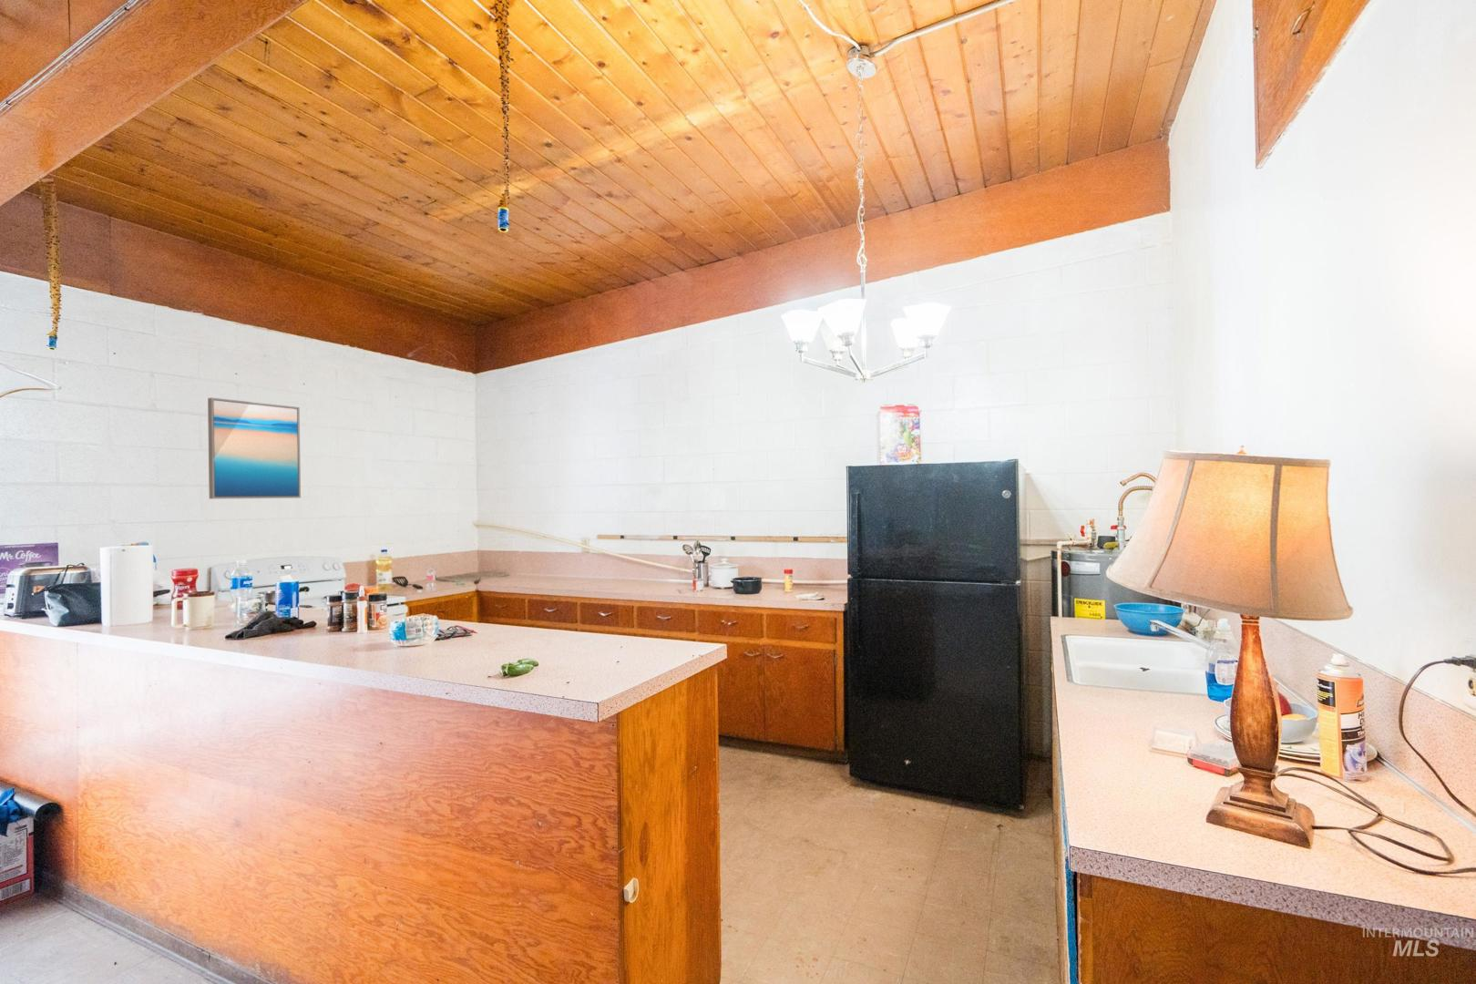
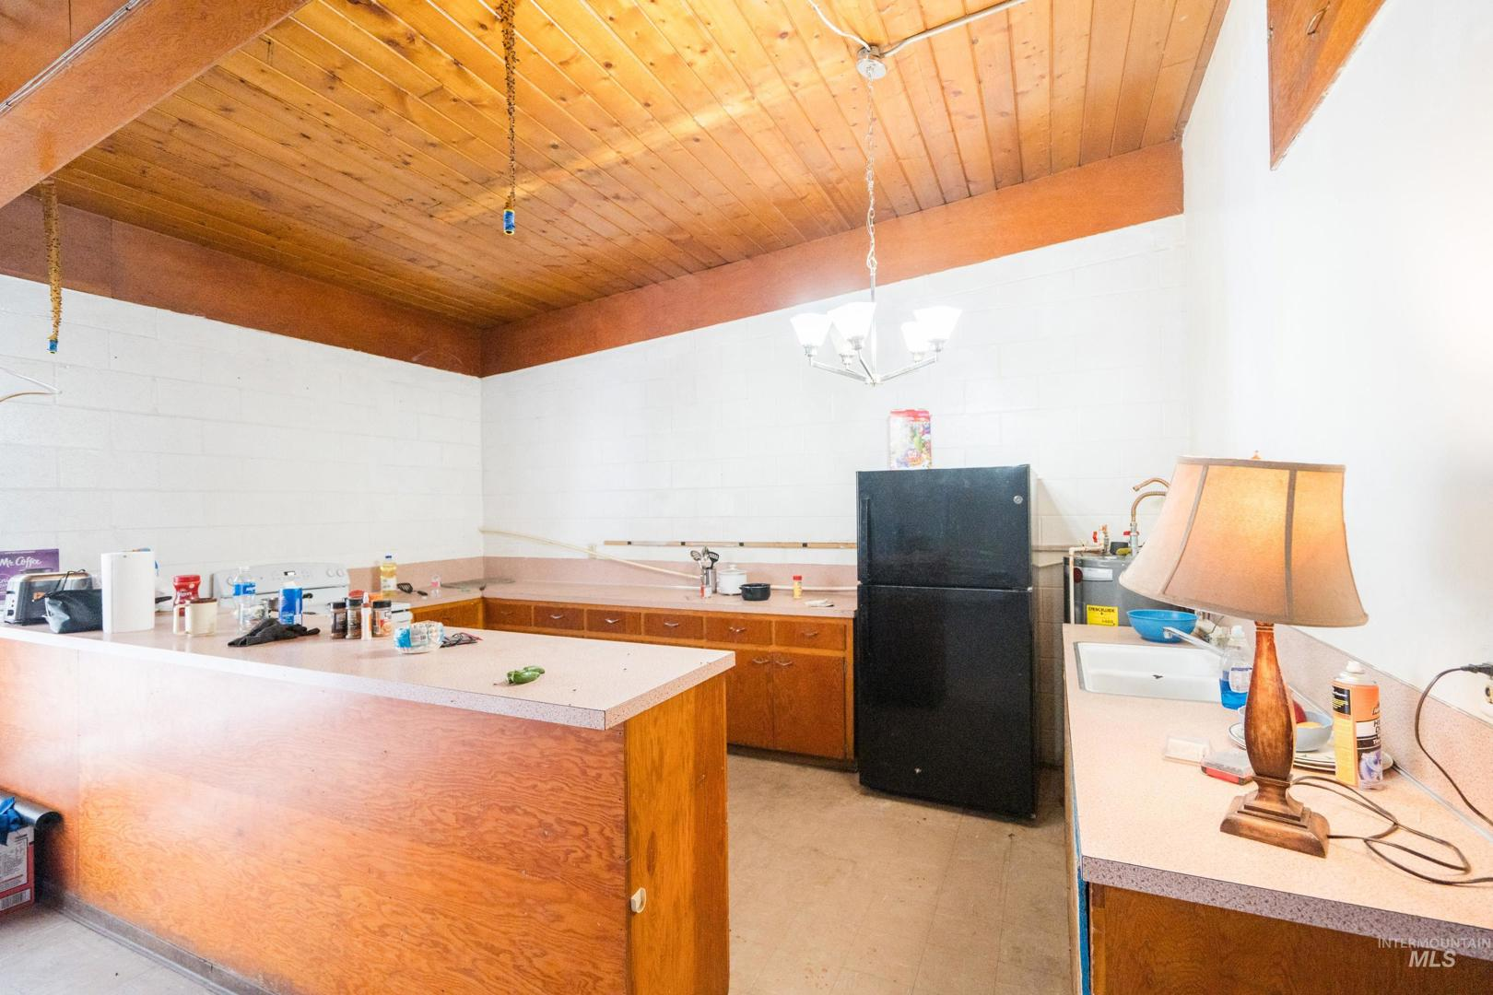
- wall art (256, 450)
